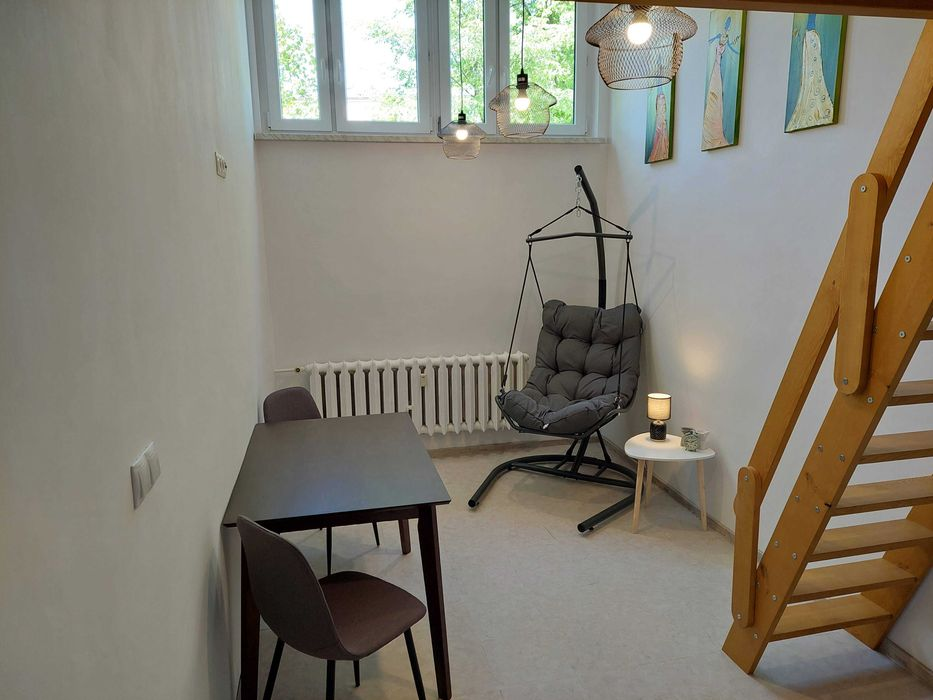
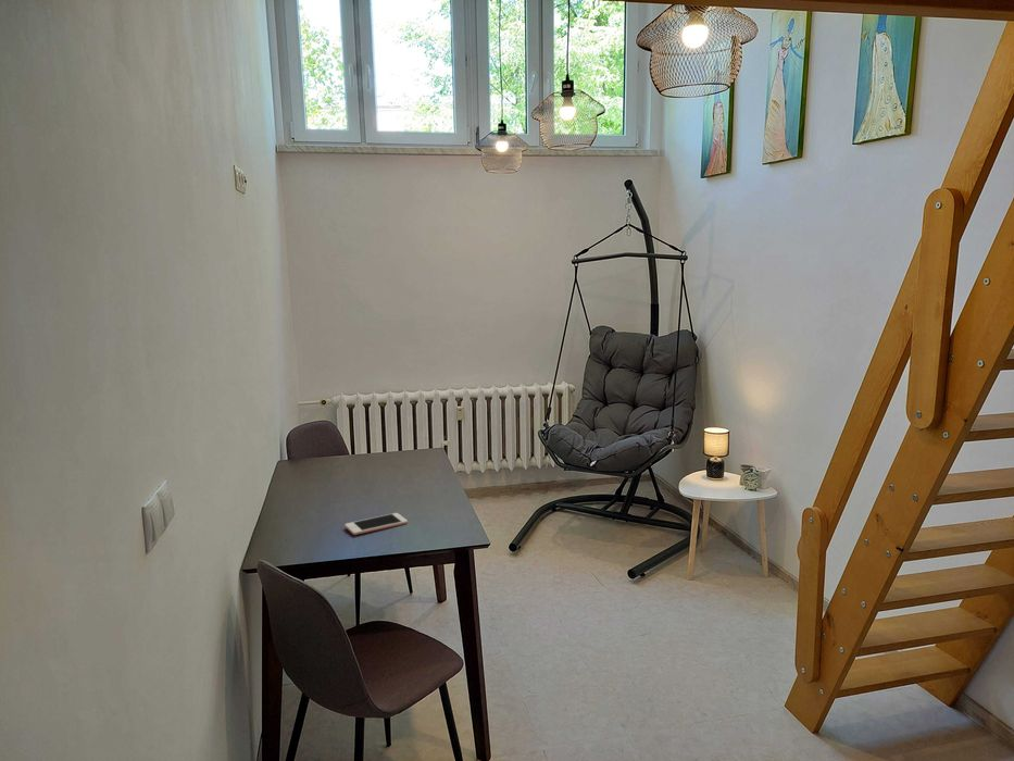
+ cell phone (376, 523)
